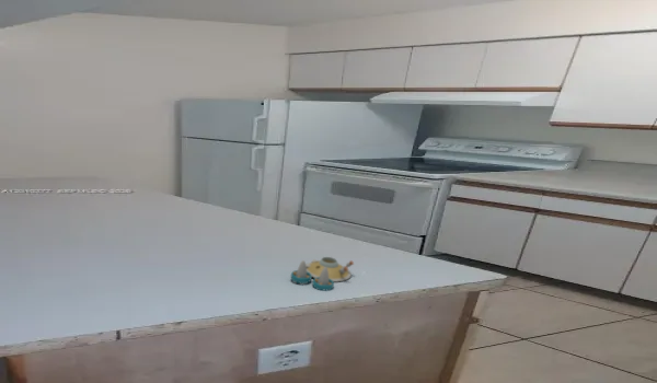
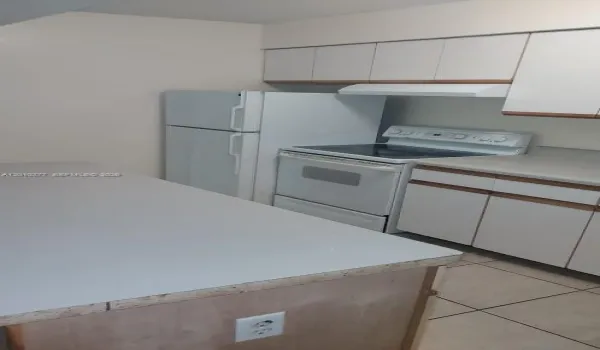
- salt and pepper shaker set (324, 266)
